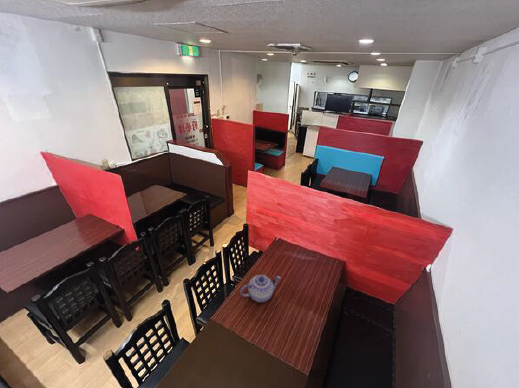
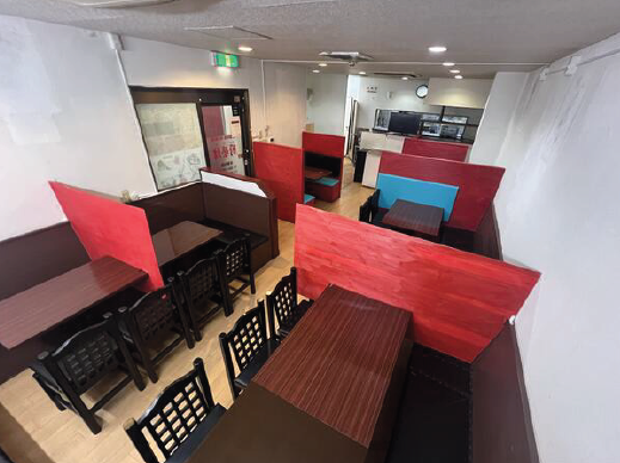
- teapot (260, 286)
